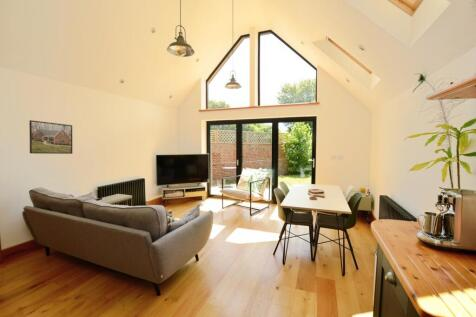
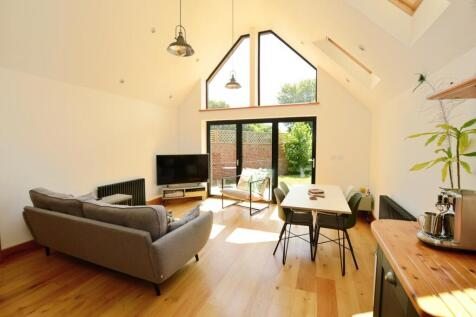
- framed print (52, 138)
